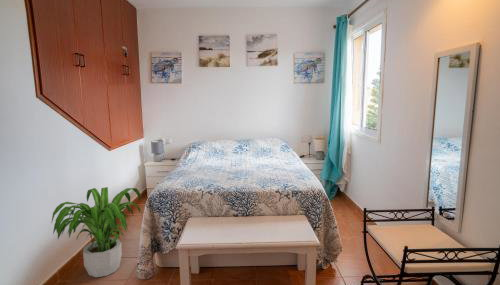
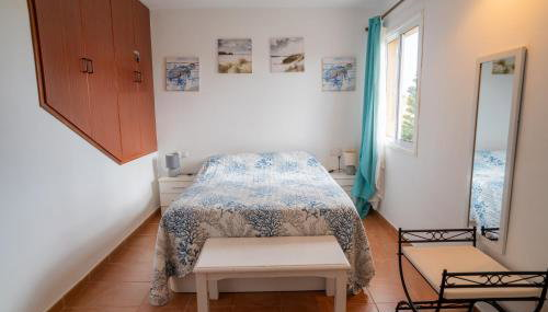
- potted plant (104, 231)
